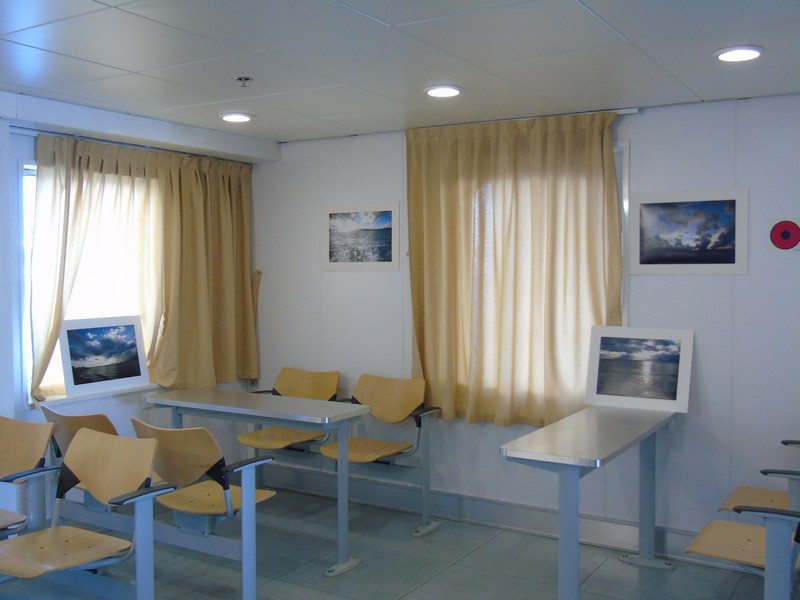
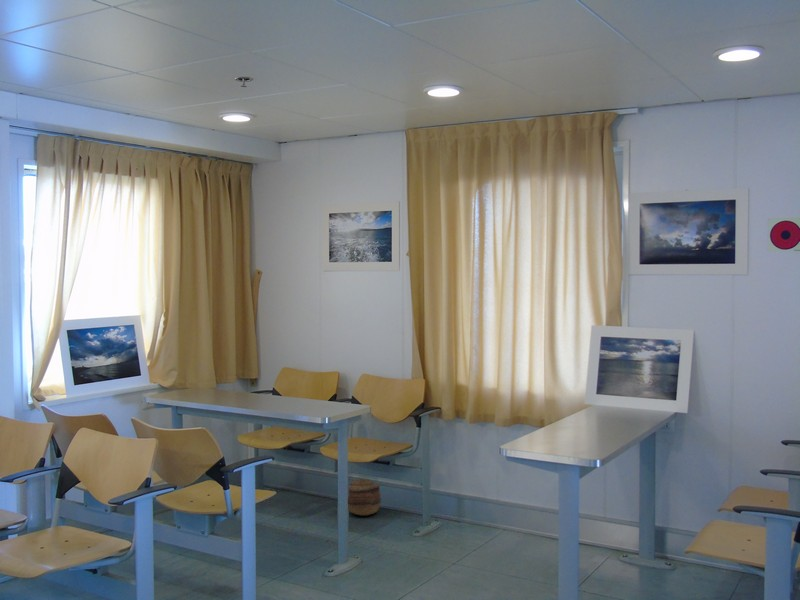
+ basket (362, 496)
